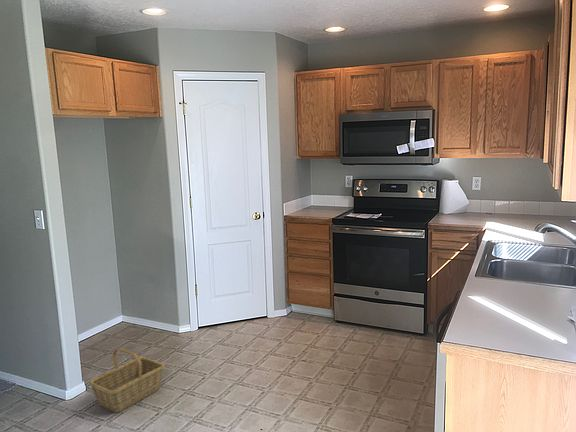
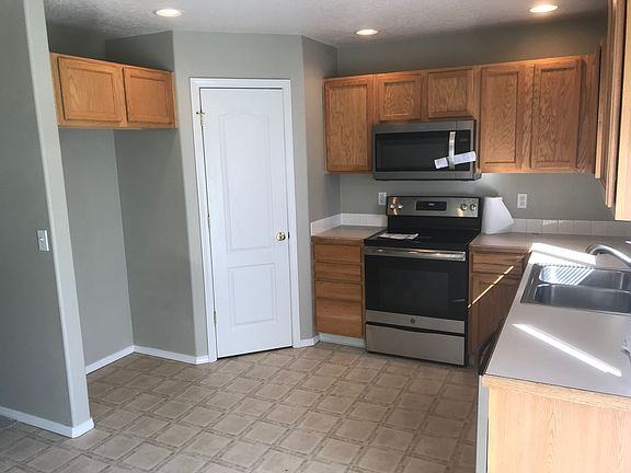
- basket (128, 374)
